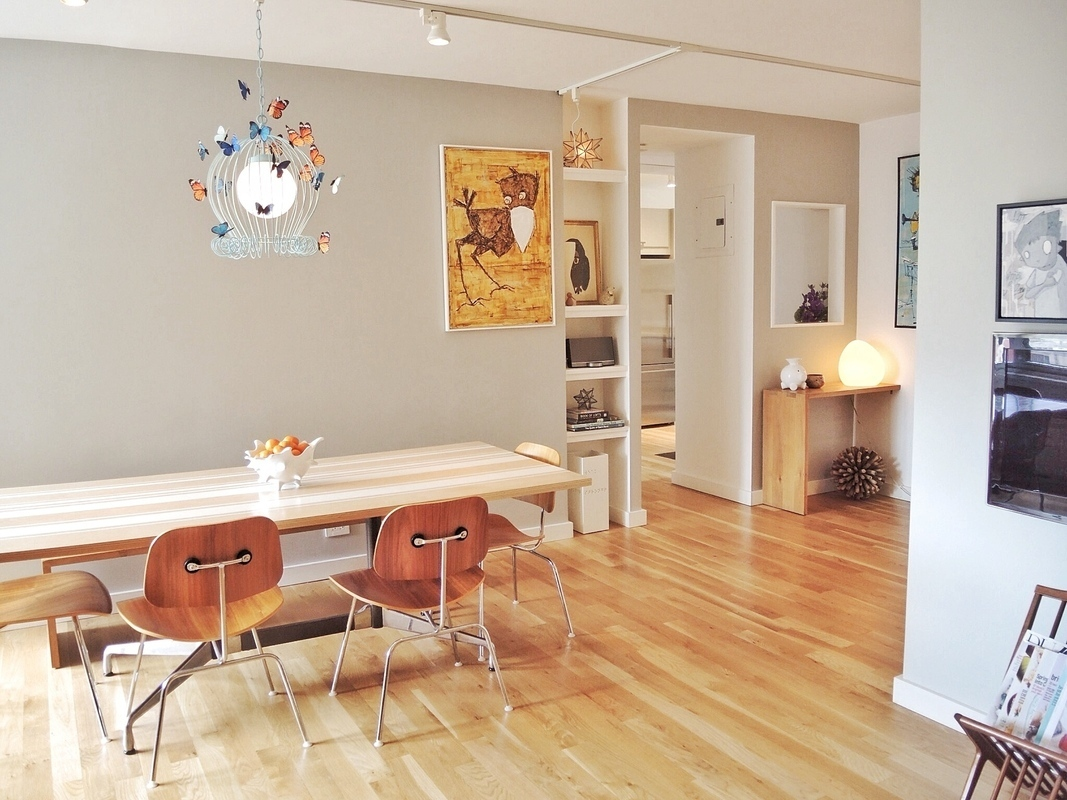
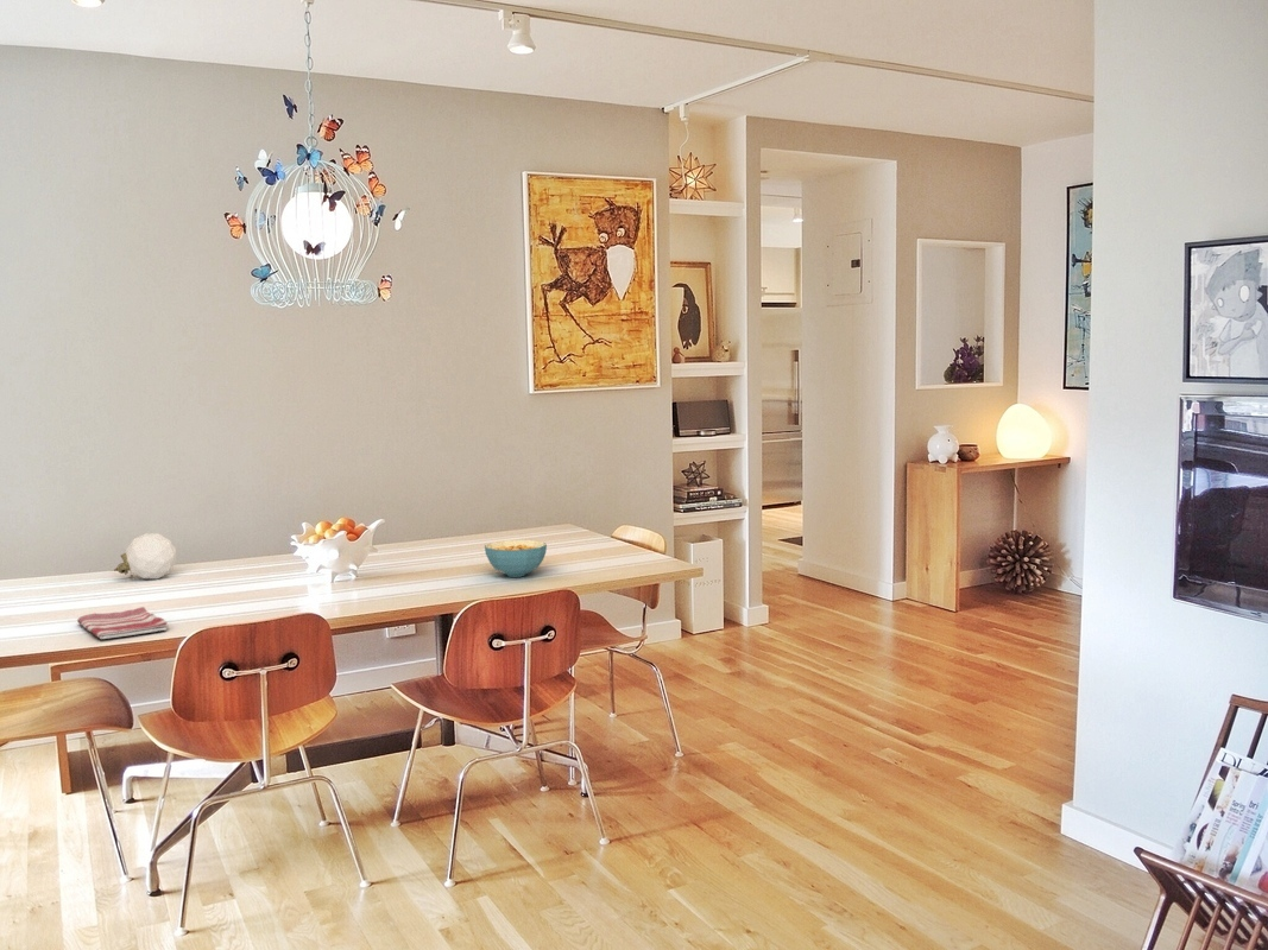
+ decorative egg (147, 556)
+ dish towel (122, 622)
+ cereal bowl (516, 559)
